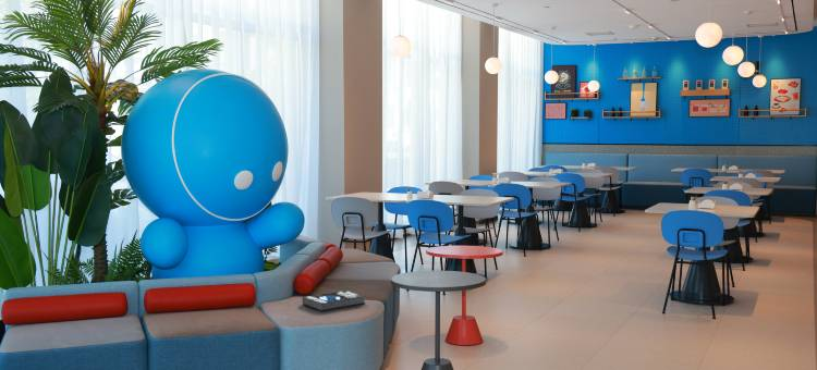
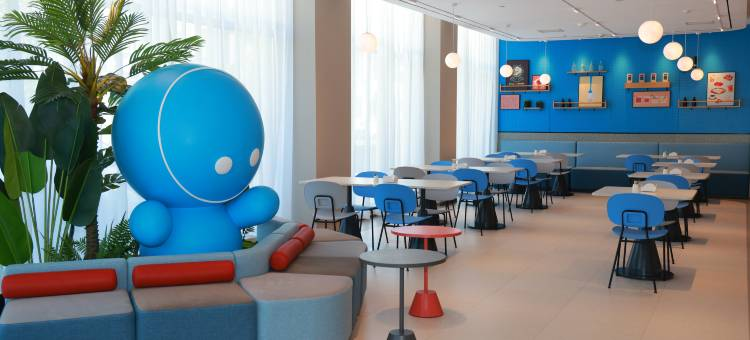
- book (333, 299)
